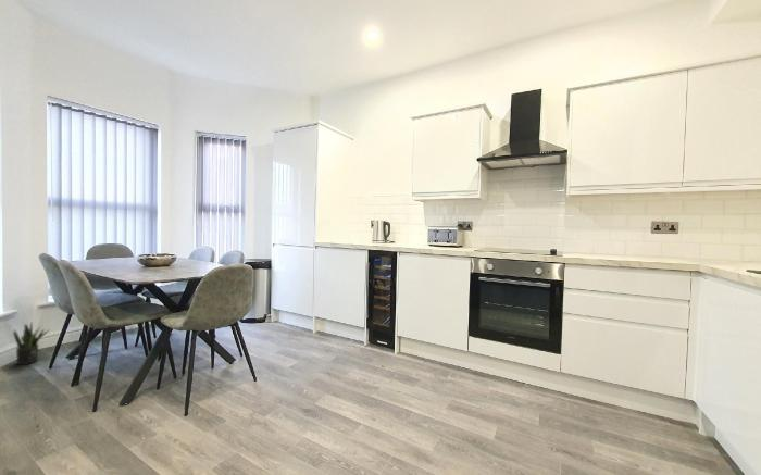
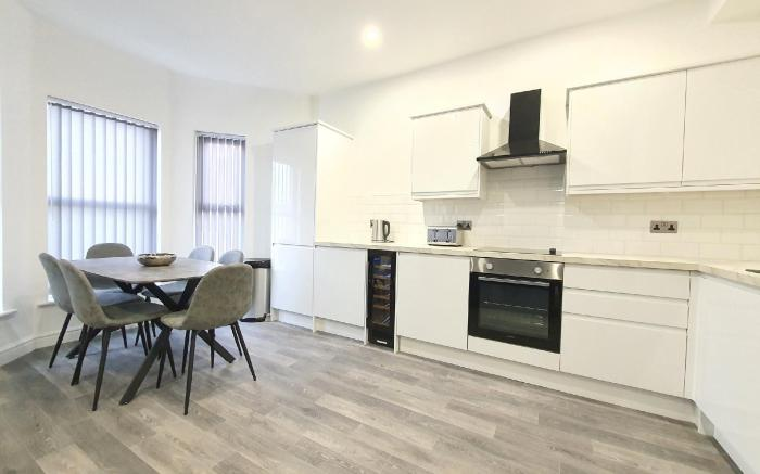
- potted plant (30, 341)
